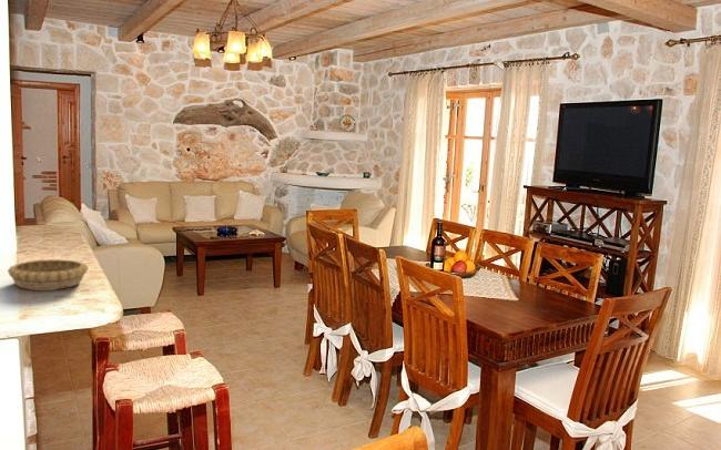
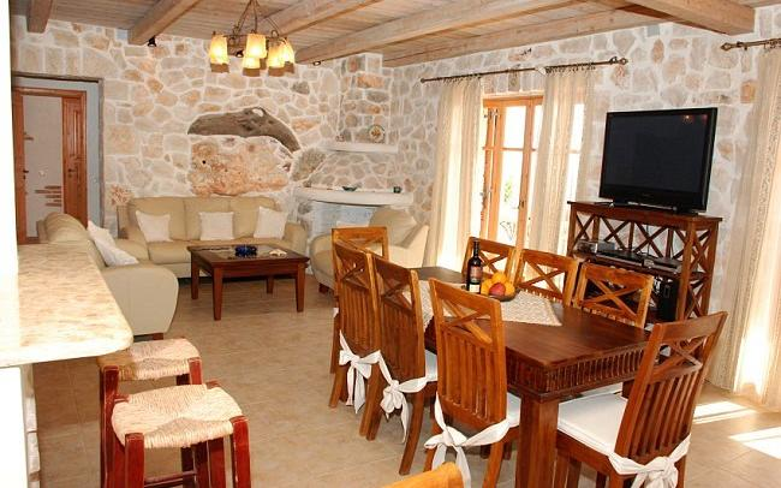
- decorative bowl (49, 274)
